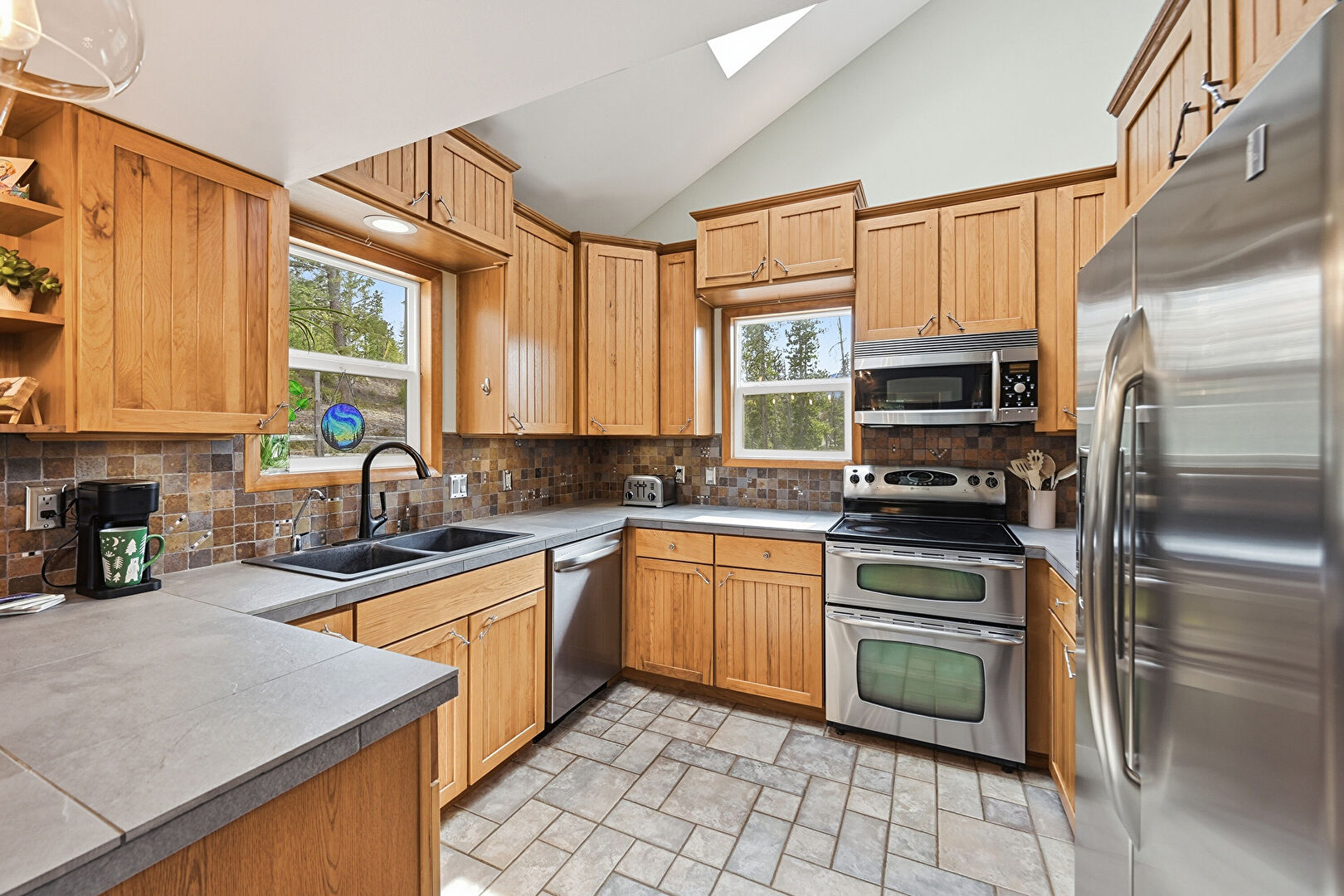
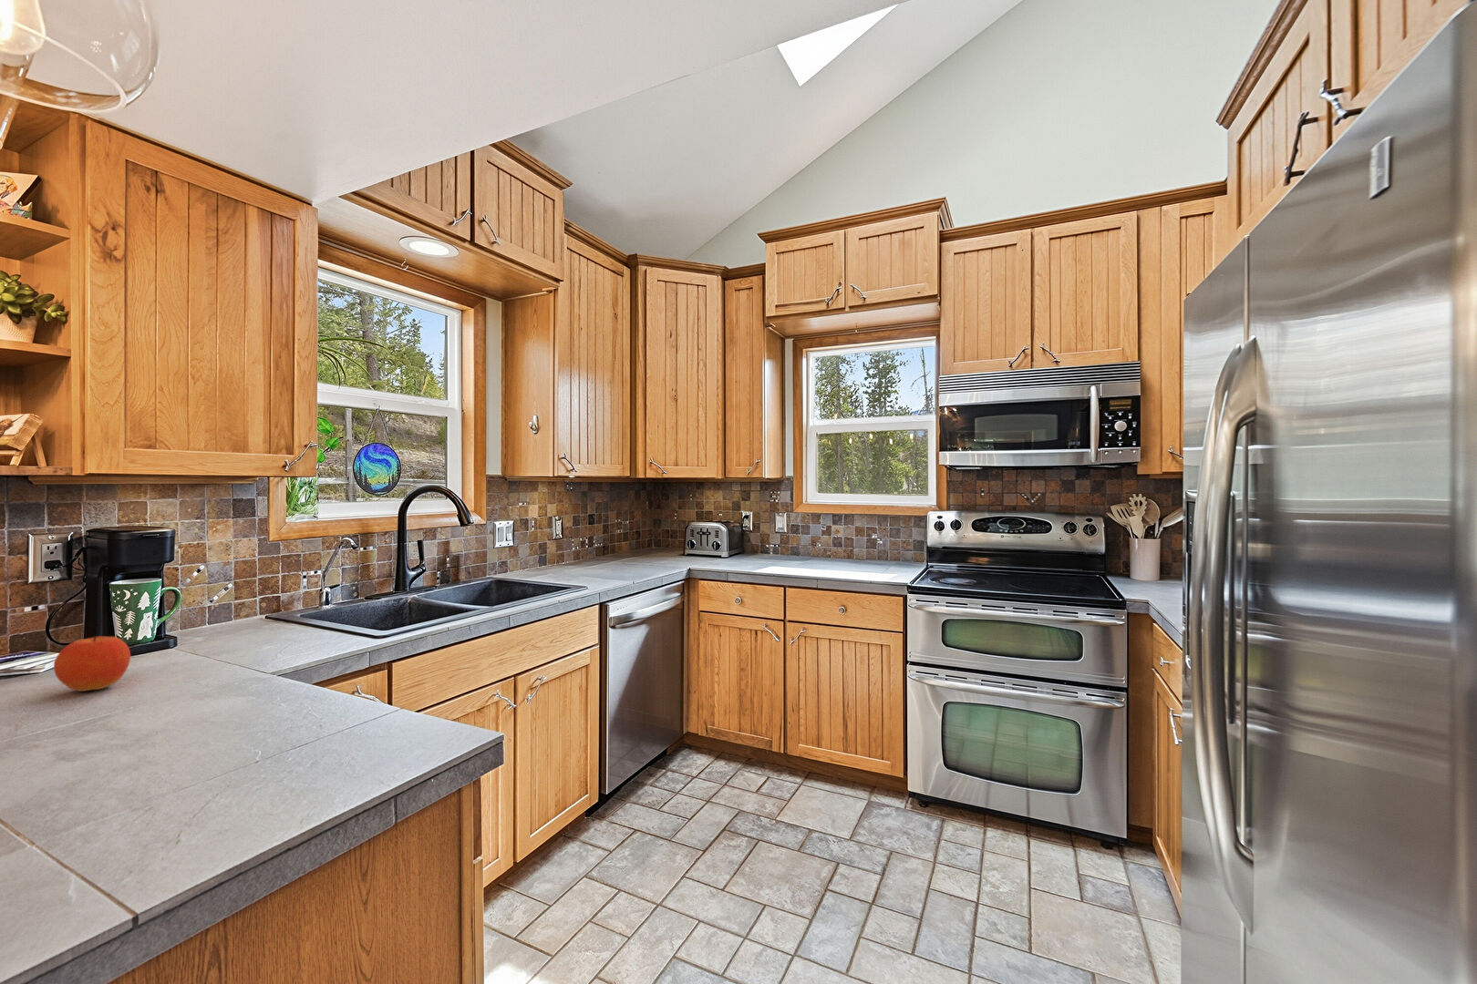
+ fruit (93, 662)
